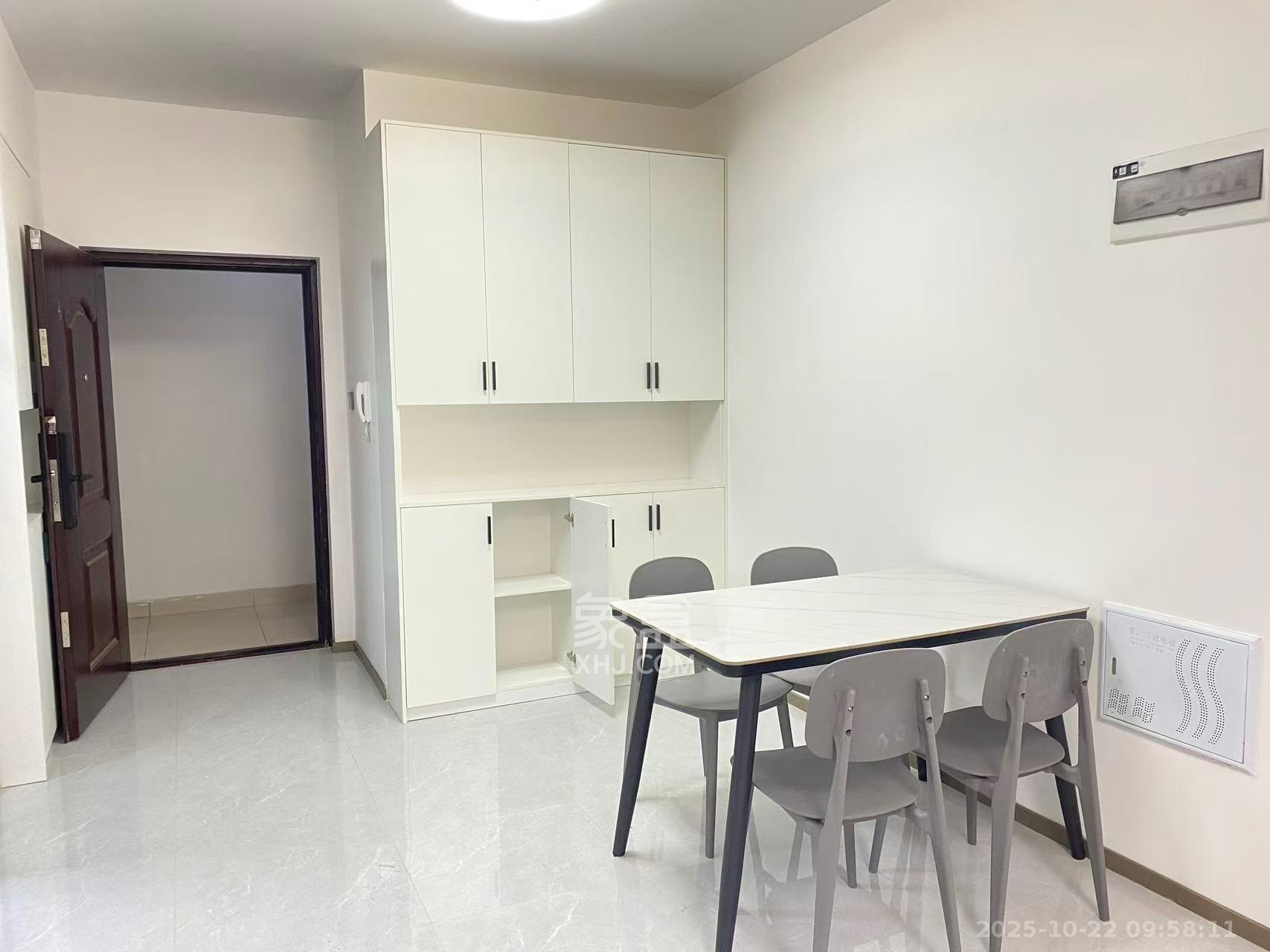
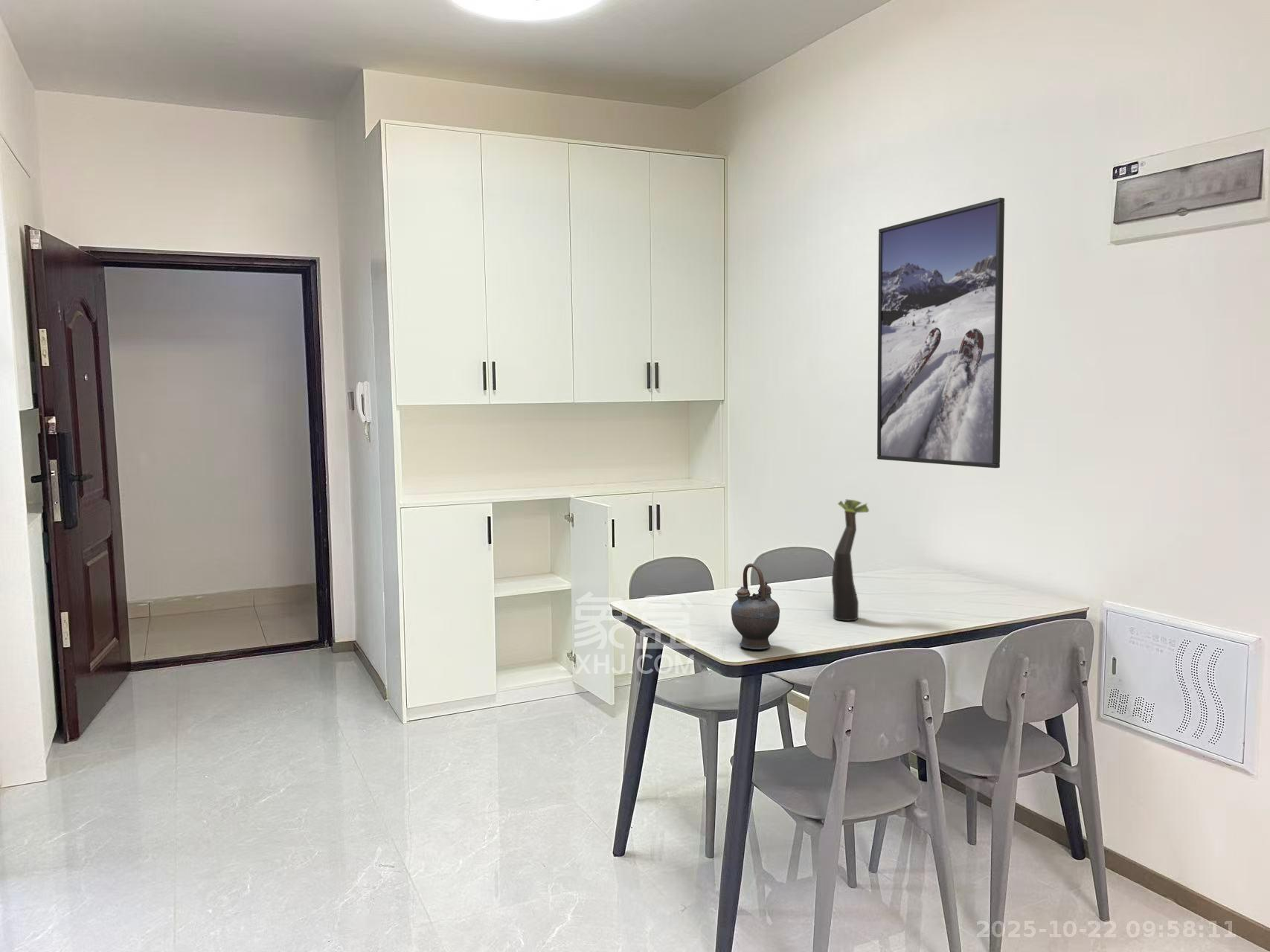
+ plant (849, 557)
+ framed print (934, 340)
+ teapot (752, 604)
